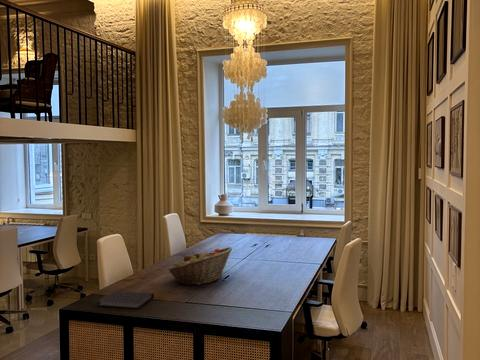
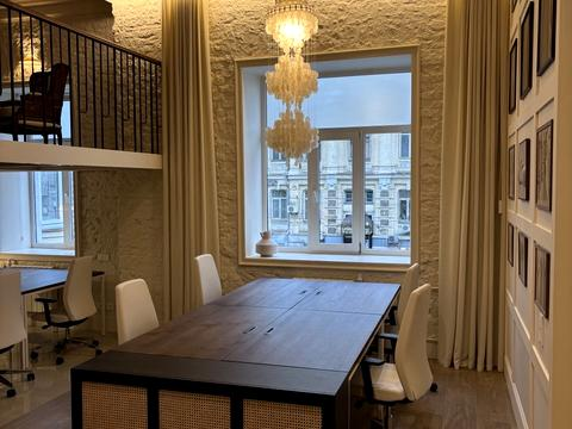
- fruit basket (201, 263)
- notebook (126, 298)
